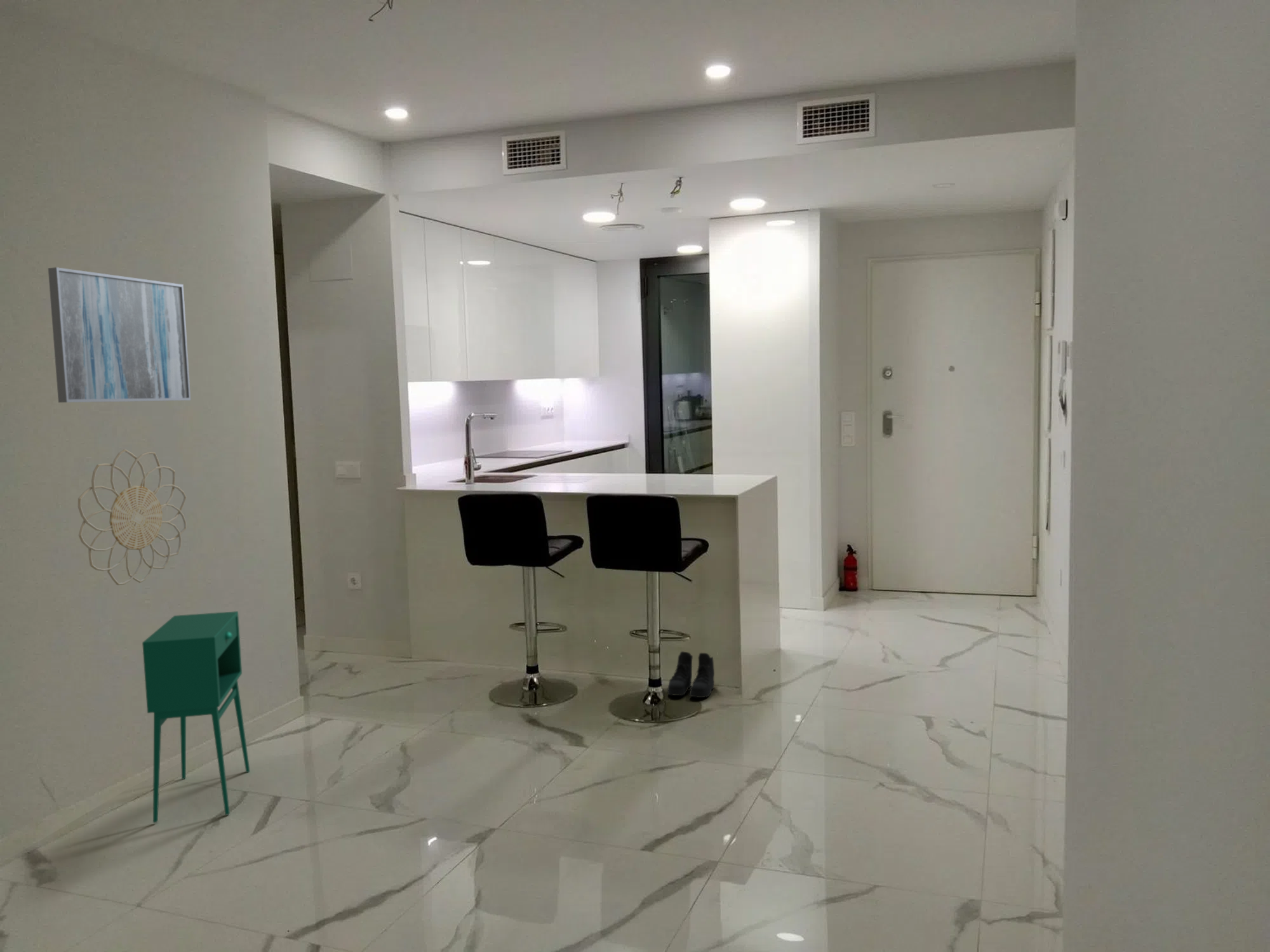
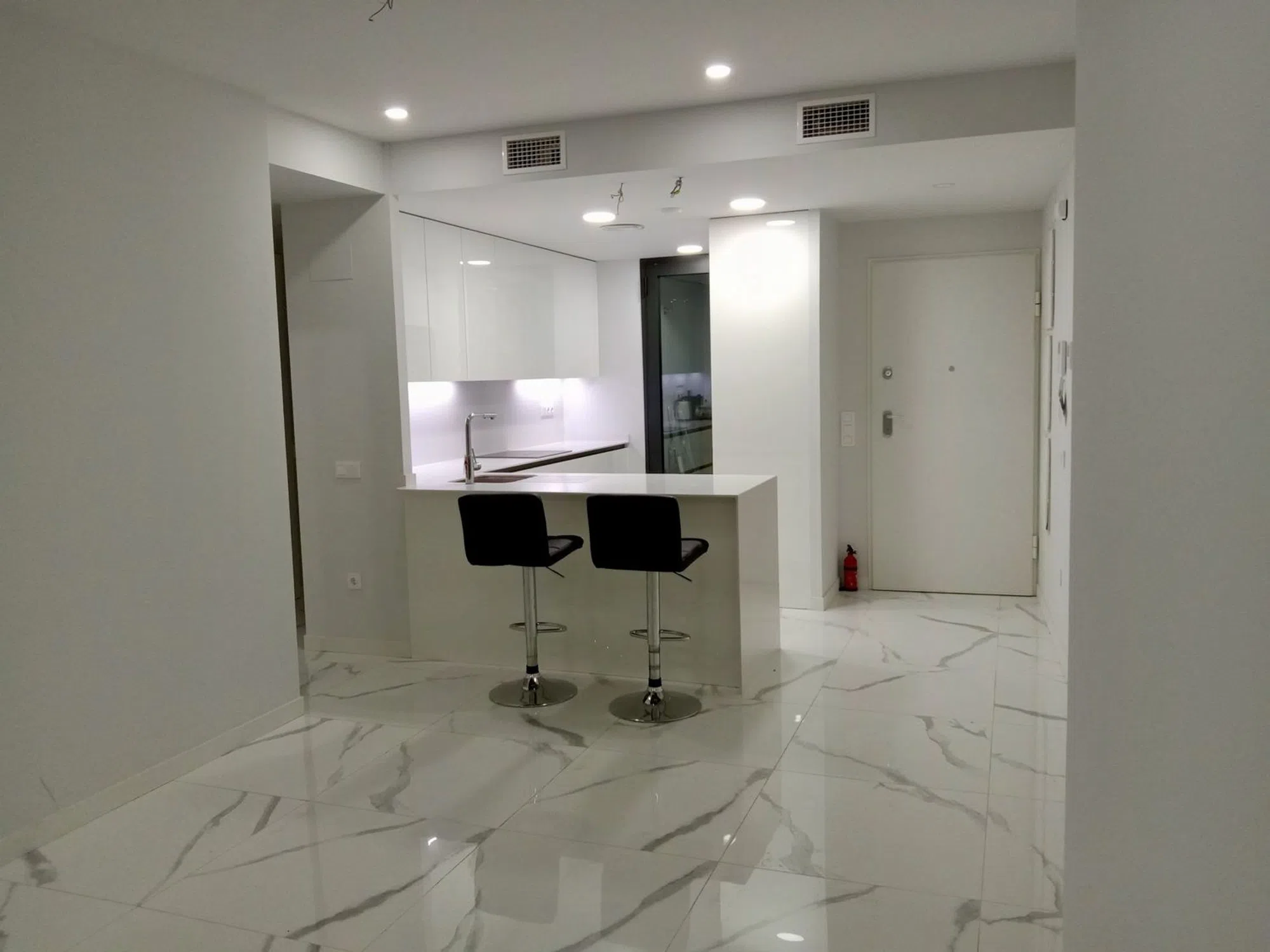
- storage cabinet (199, 711)
- decorative wall piece (135, 516)
- boots (692, 673)
- wall art (125, 339)
